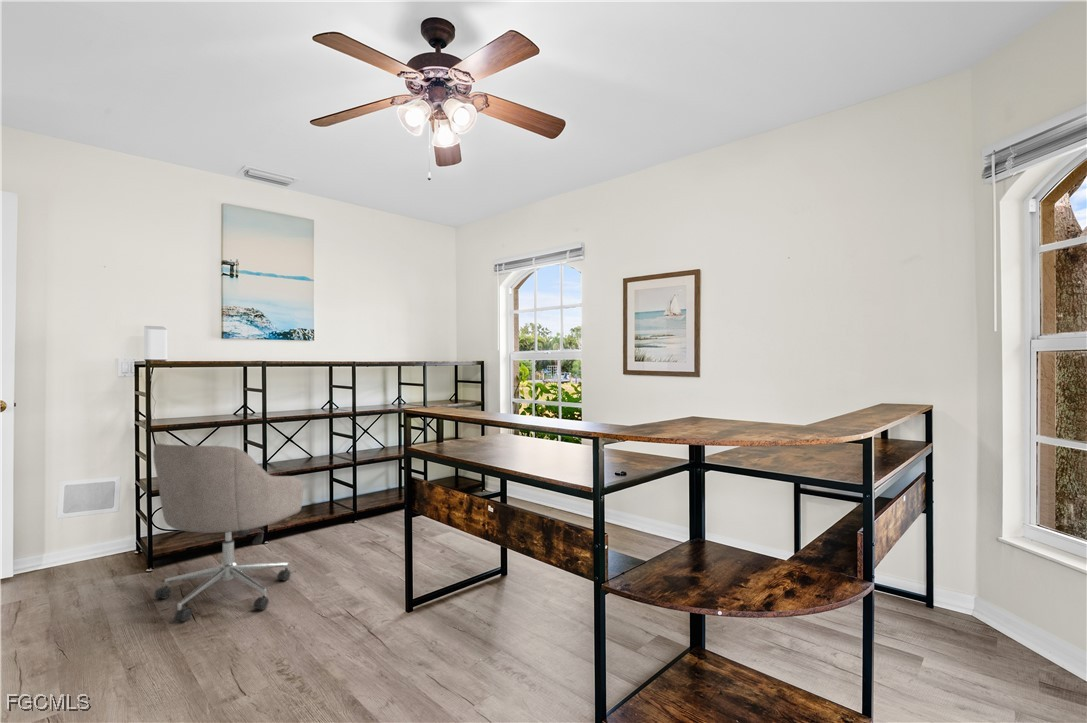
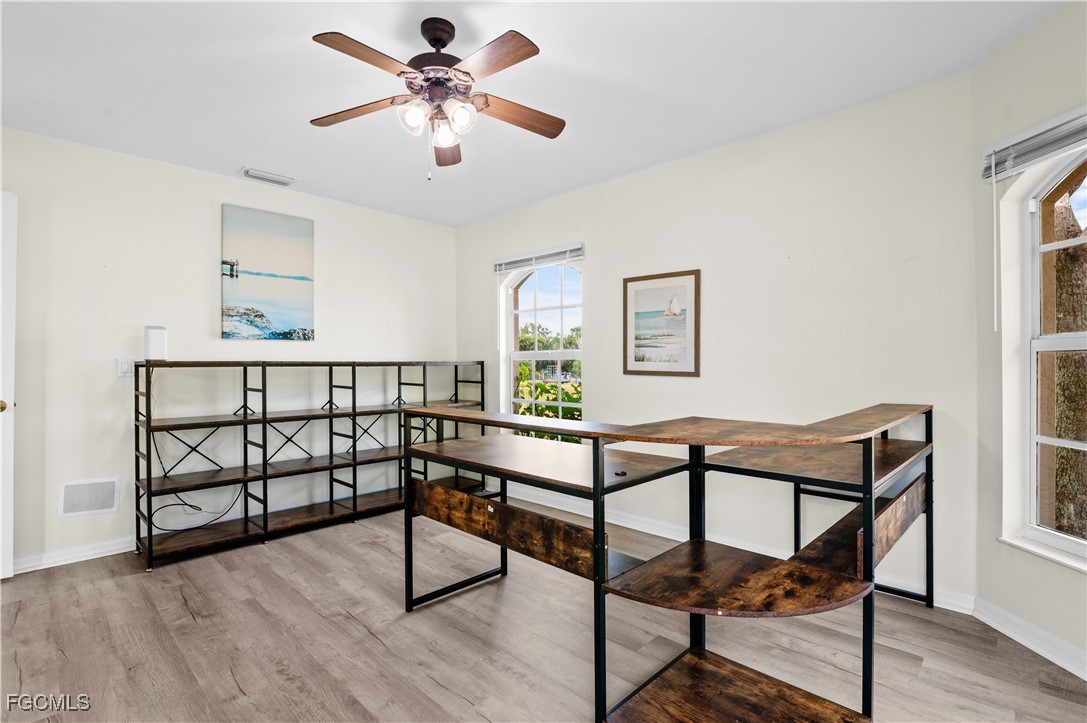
- chair (223, 516)
